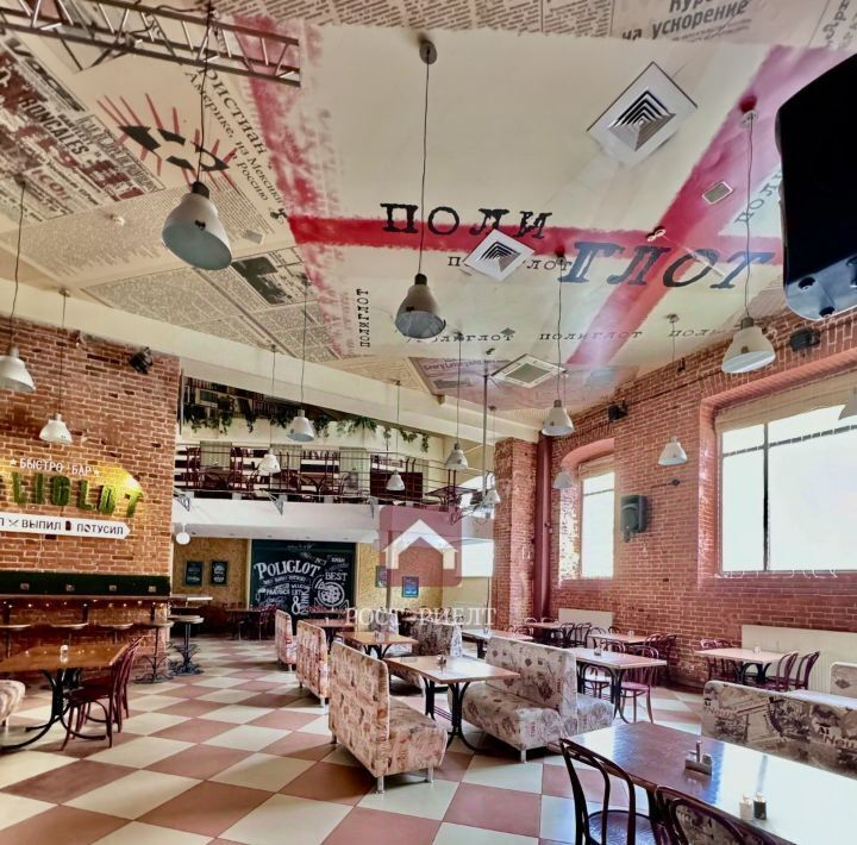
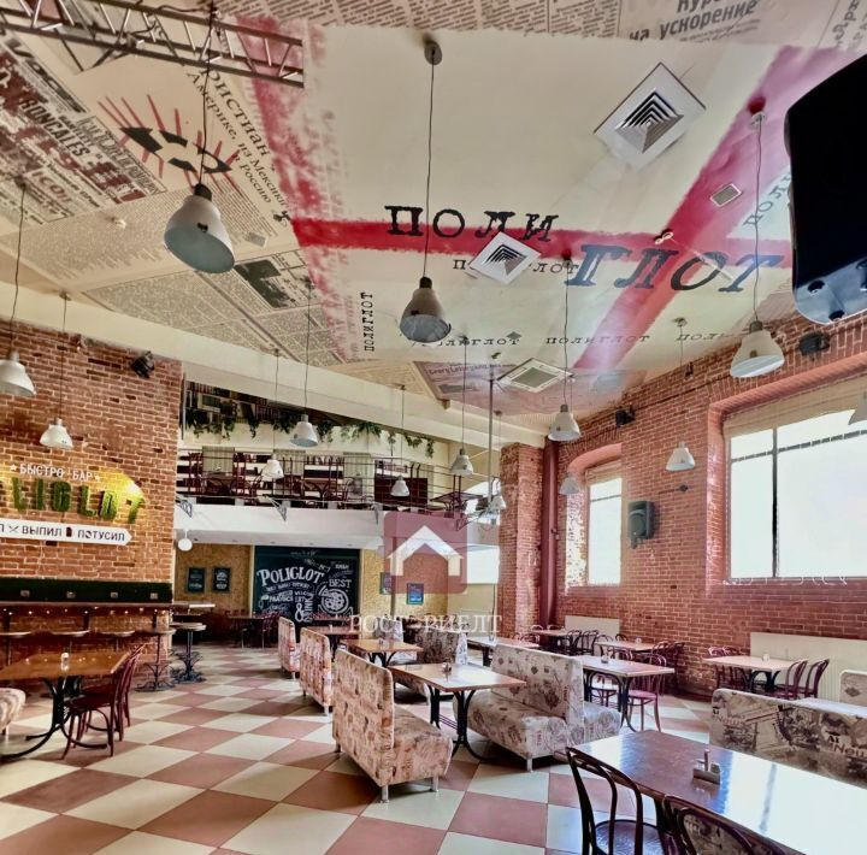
- candle (753, 806)
